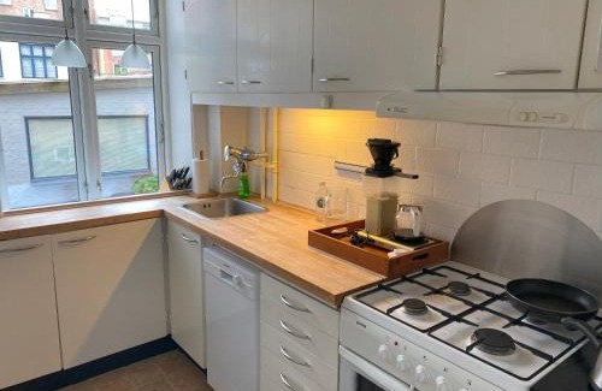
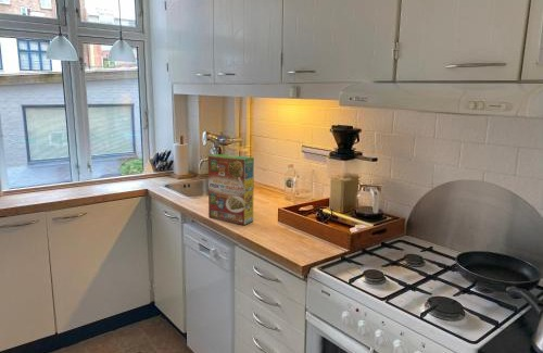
+ cereal box (230, 188)
